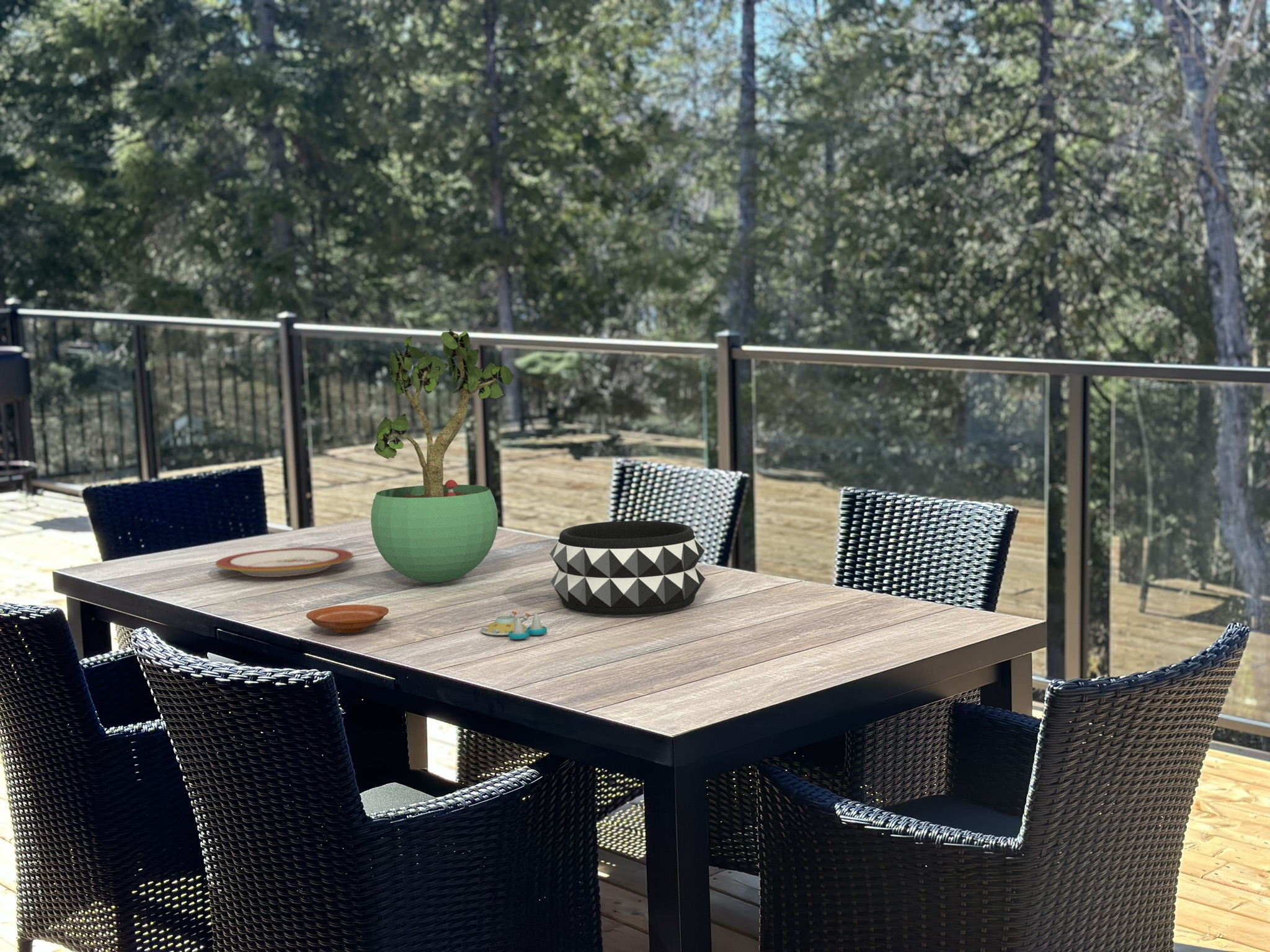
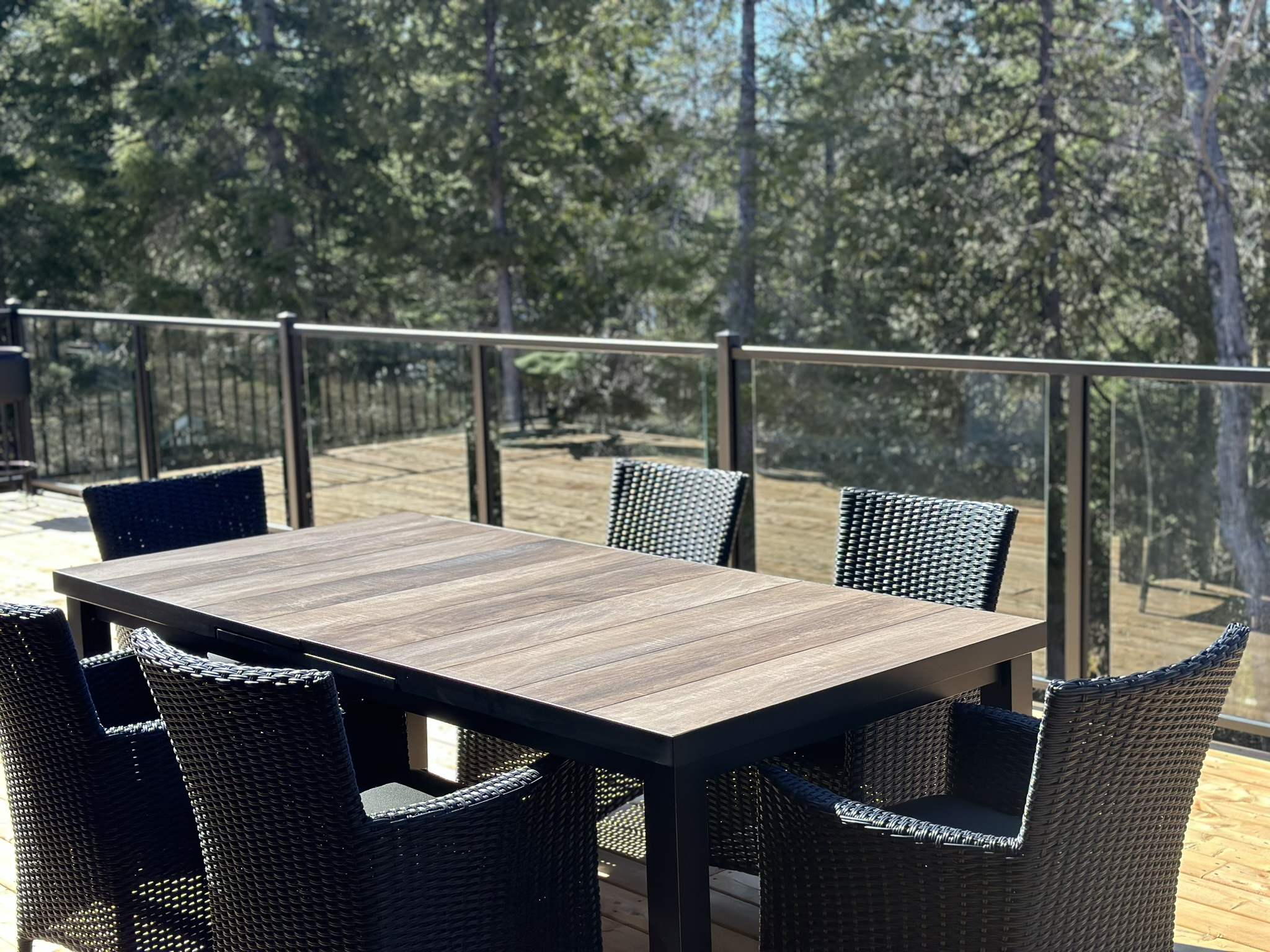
- decorative bowl (627, 566)
- plate (285, 563)
- salt and pepper shaker set (512, 622)
- potted plant (438, 456)
- plate (348, 620)
